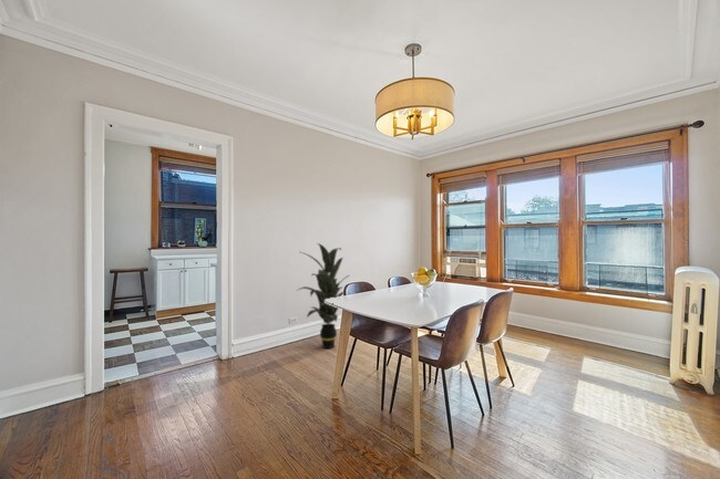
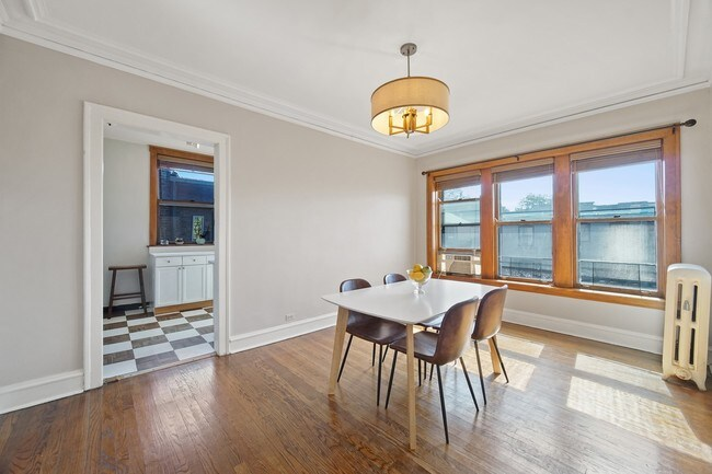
- indoor plant (323, 294)
